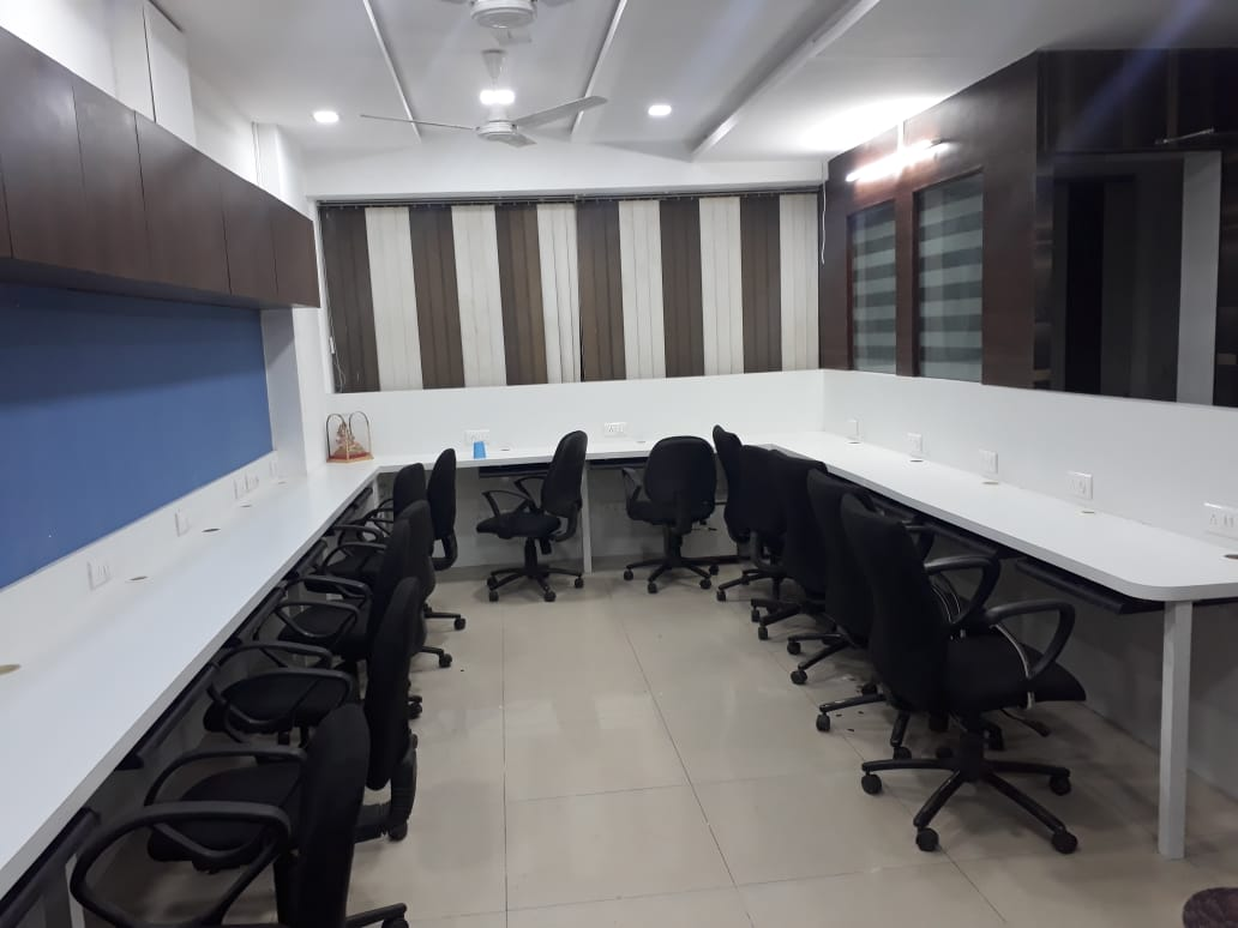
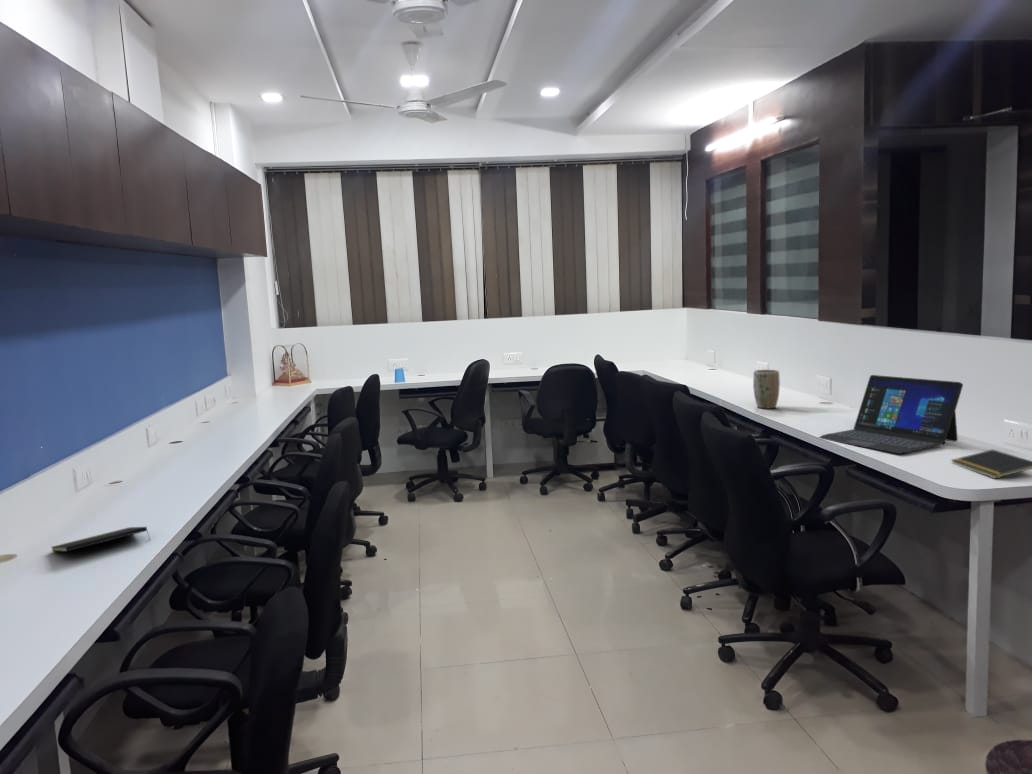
+ plant pot (766, 389)
+ laptop (885, 411)
+ notepad (993, 463)
+ notepad (99, 538)
